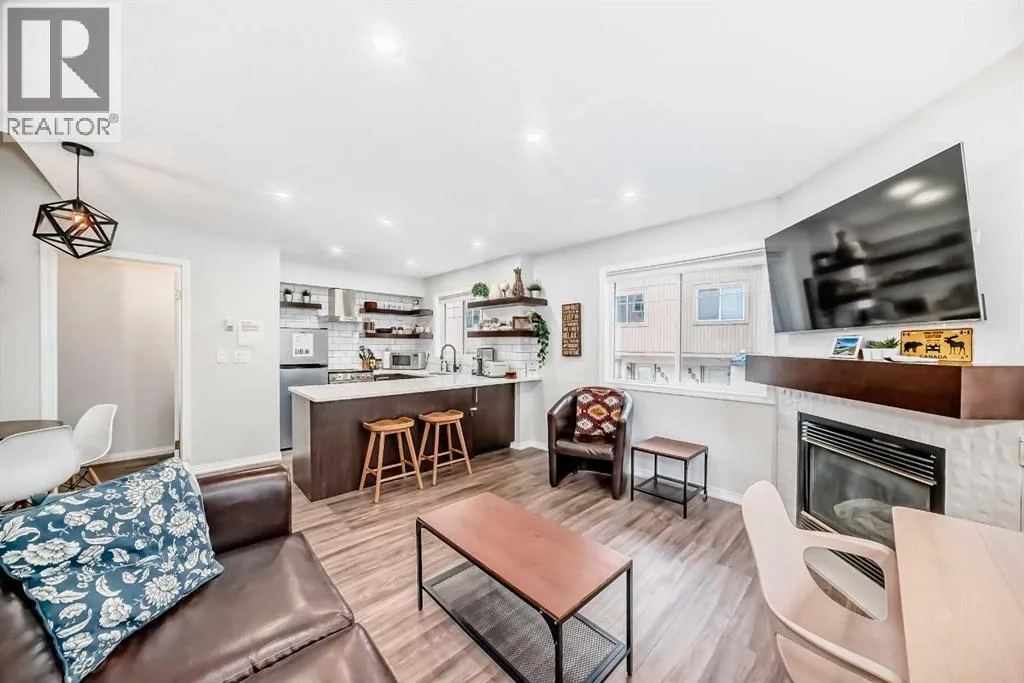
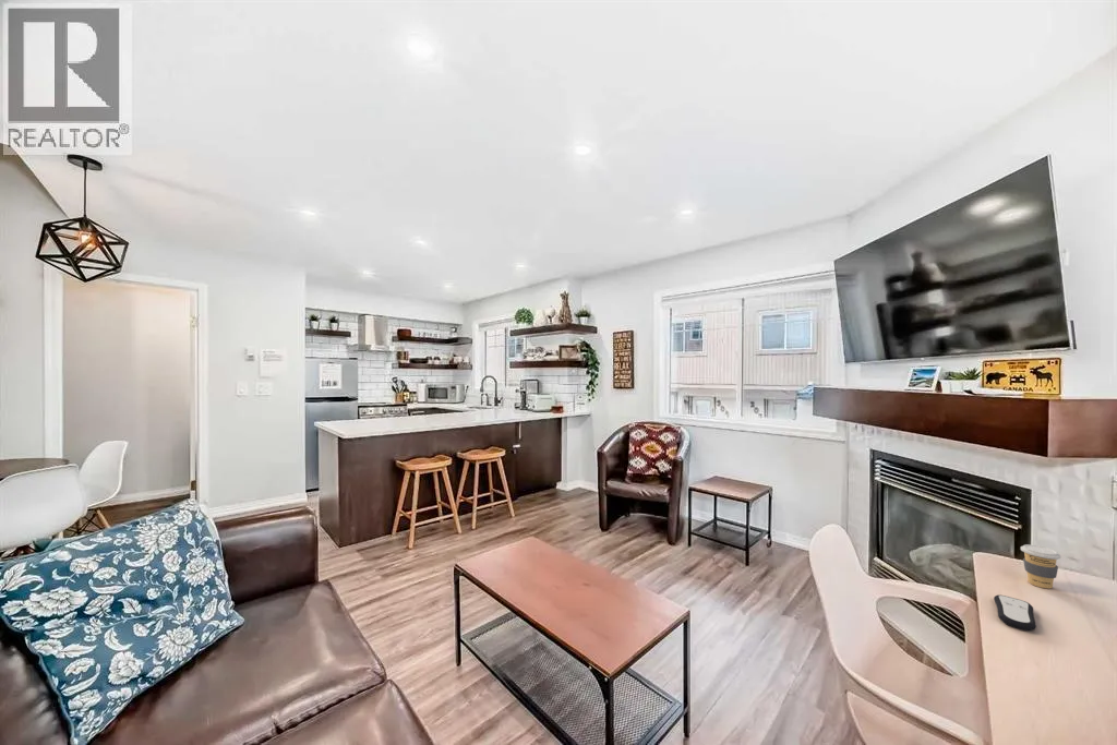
+ coffee cup (1040, 566)
+ remote control (1014, 612)
